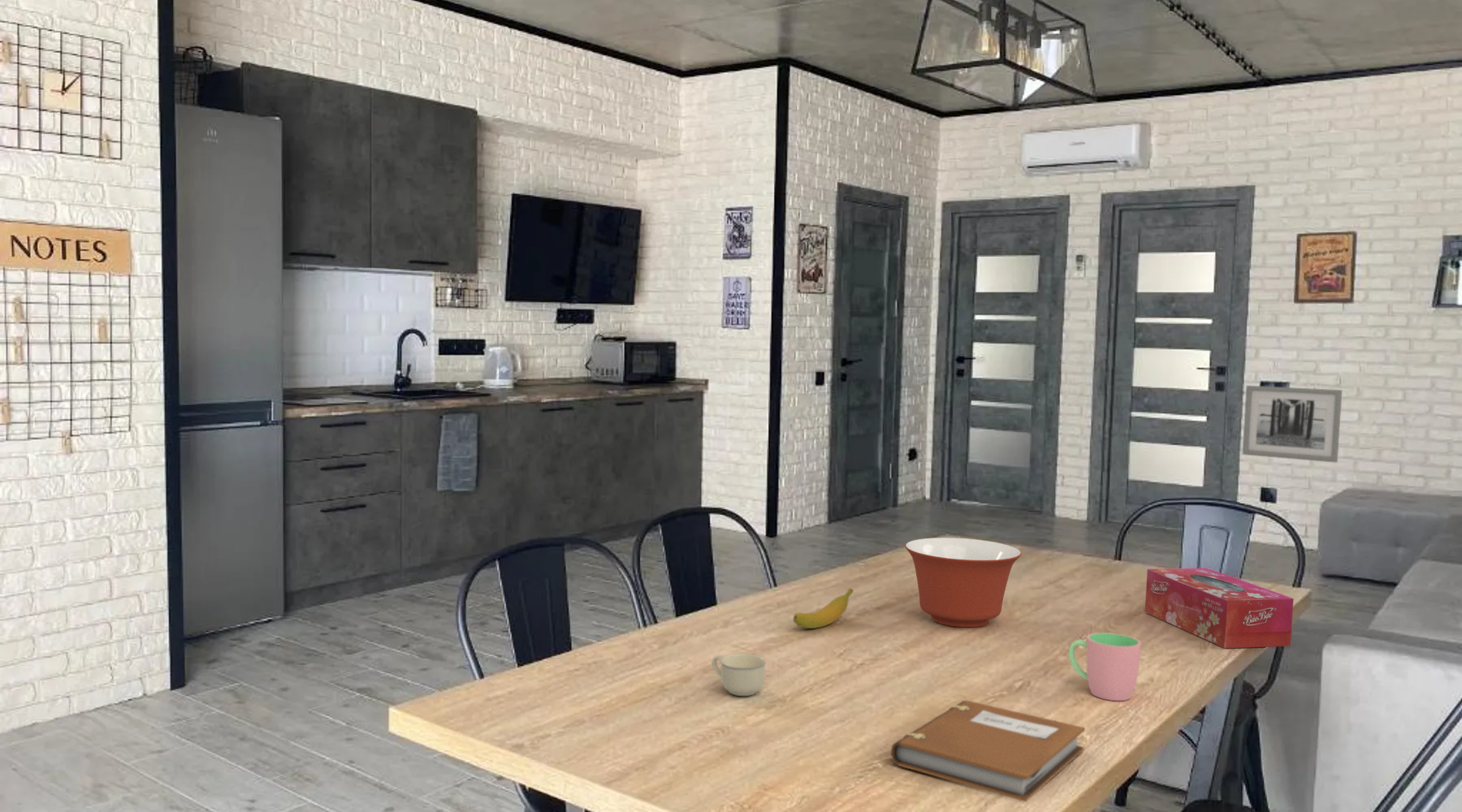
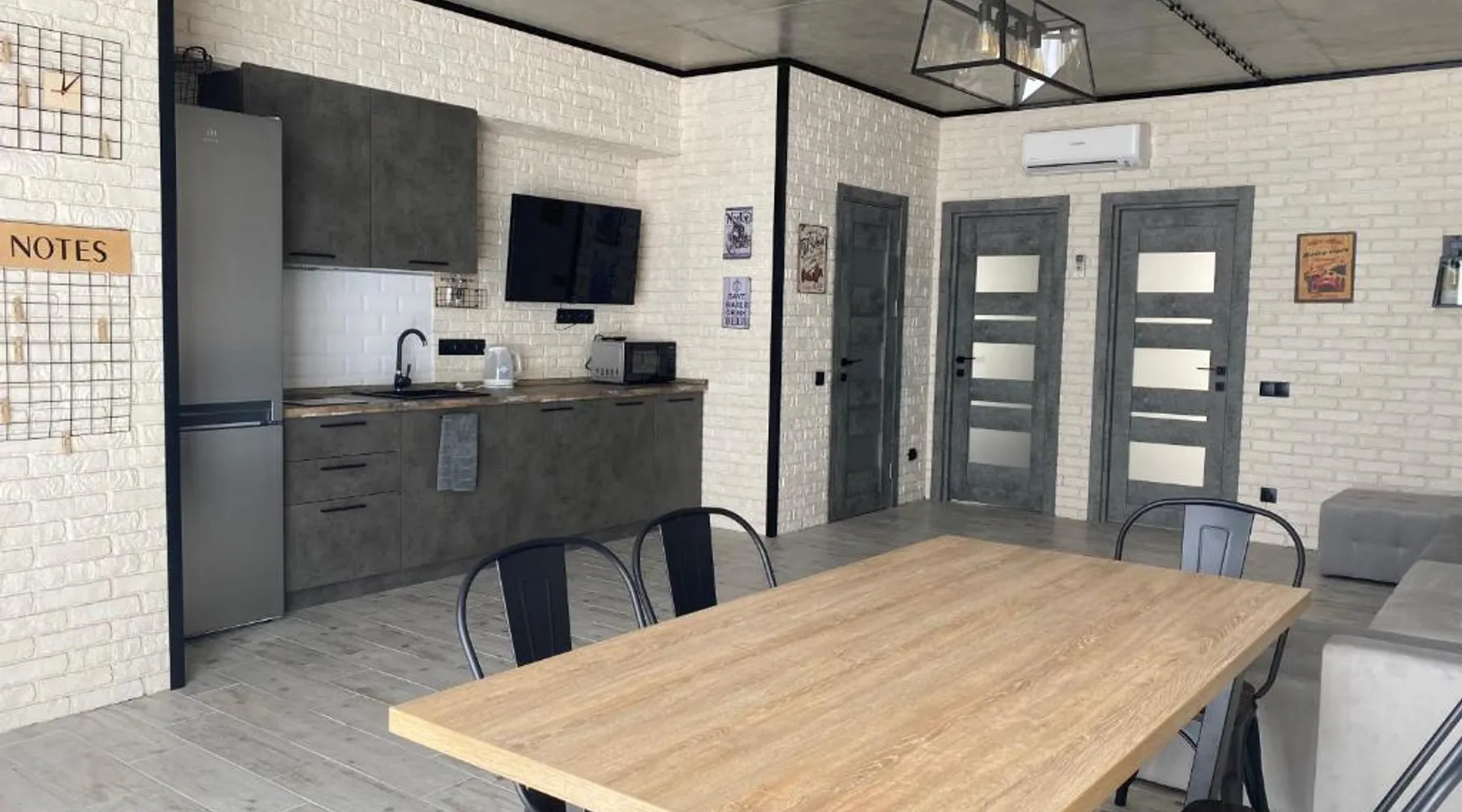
- mixing bowl (961, 584)
- wall art (1291, 423)
- cup (1103, 665)
- tissue box (1215, 605)
- banana (824, 610)
- notebook (991, 744)
- cup (737, 674)
